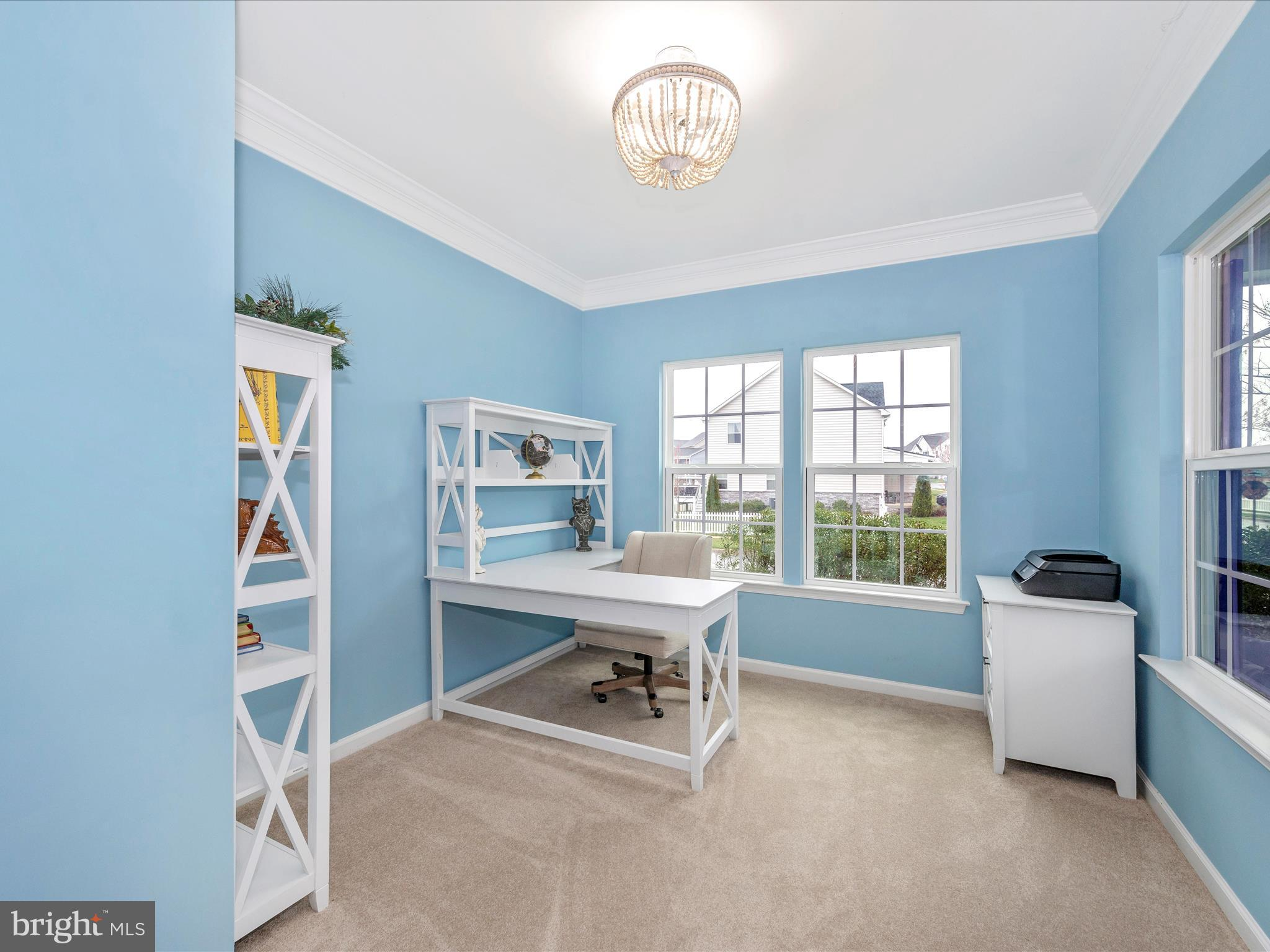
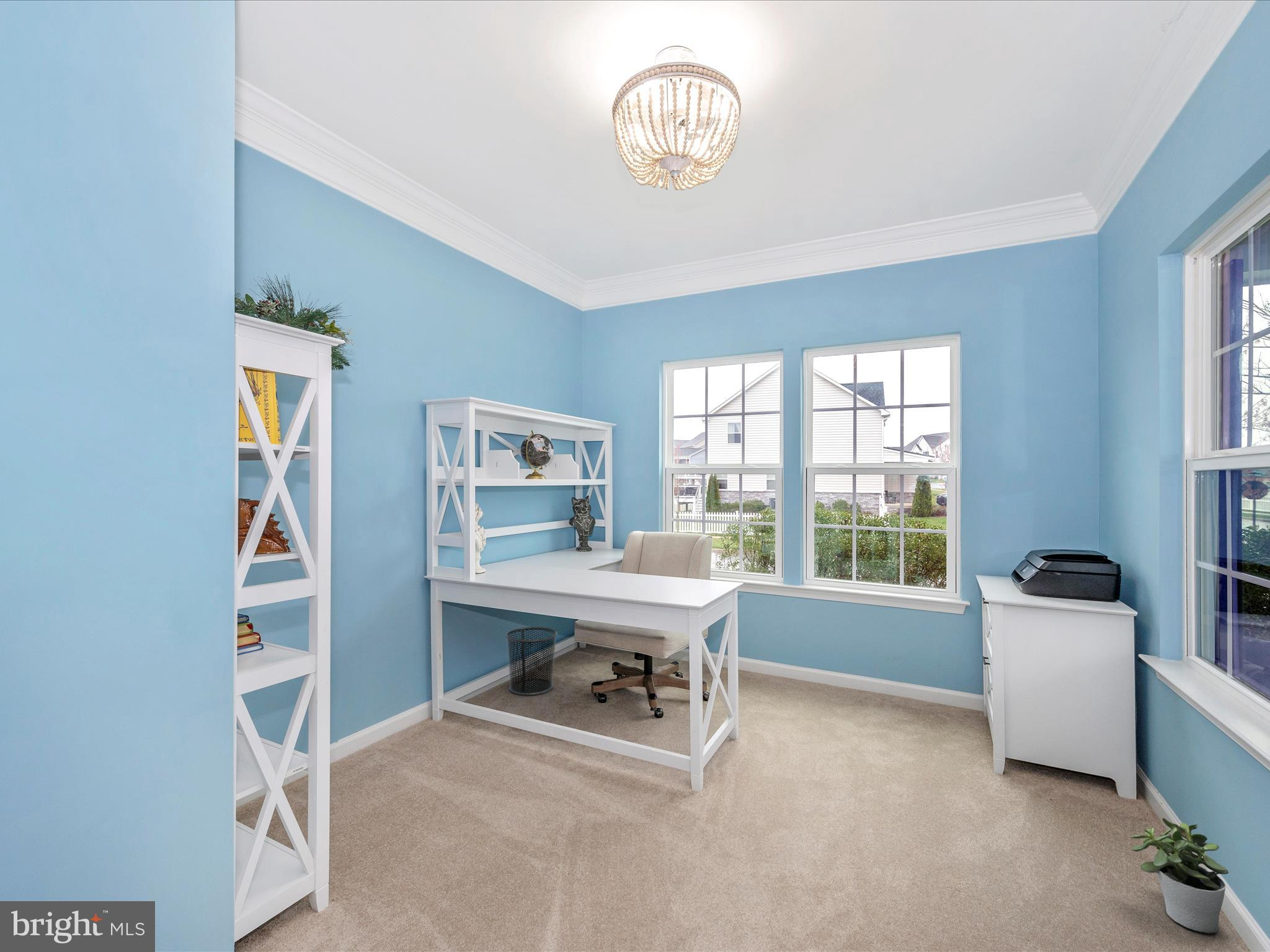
+ waste bin (531, 660)
+ potted plant (1176, 867)
